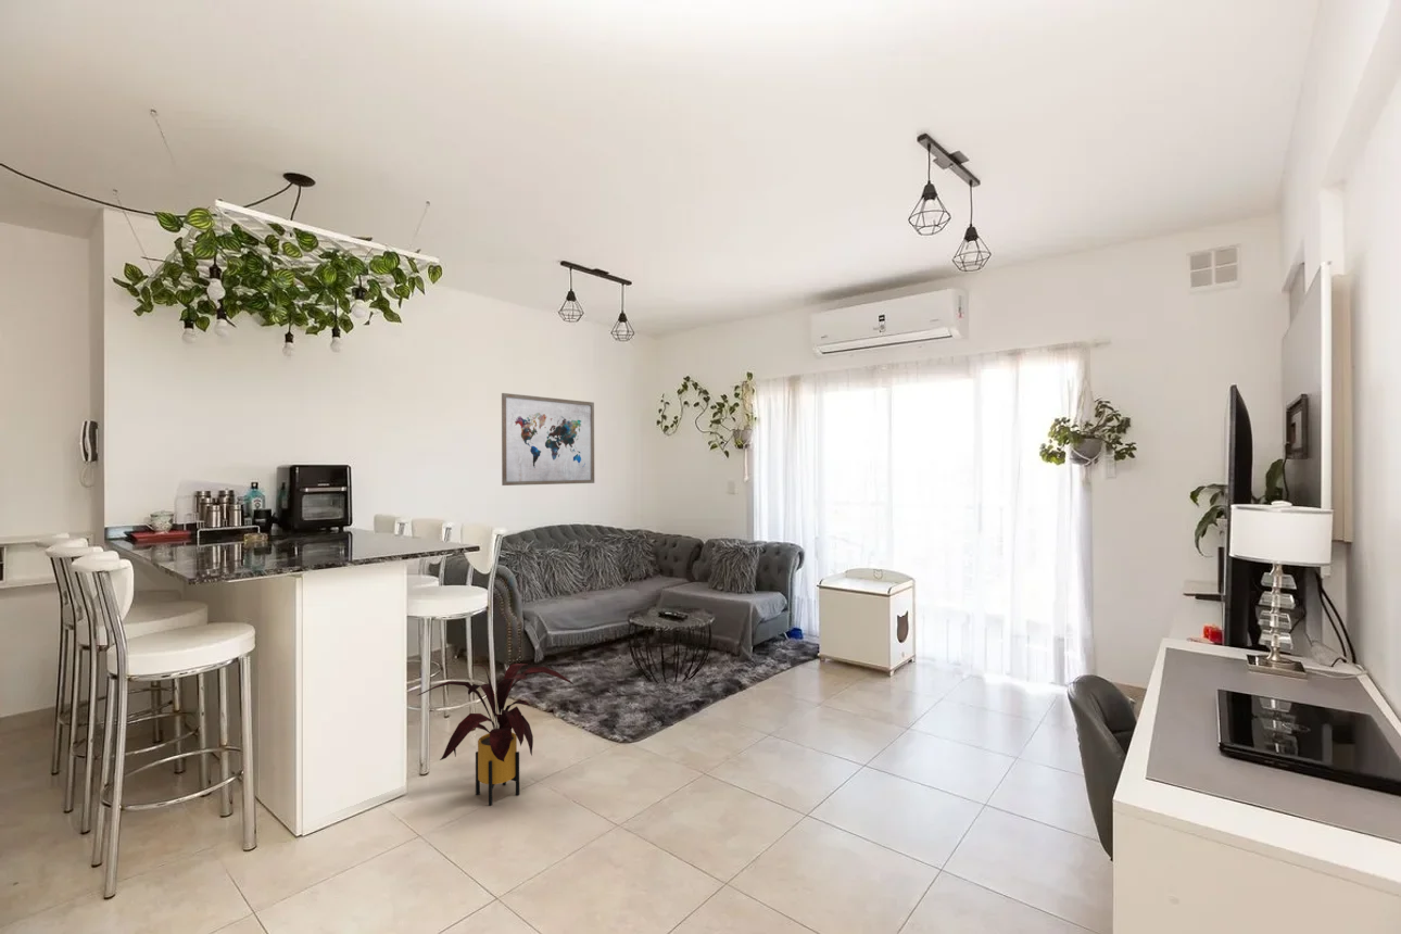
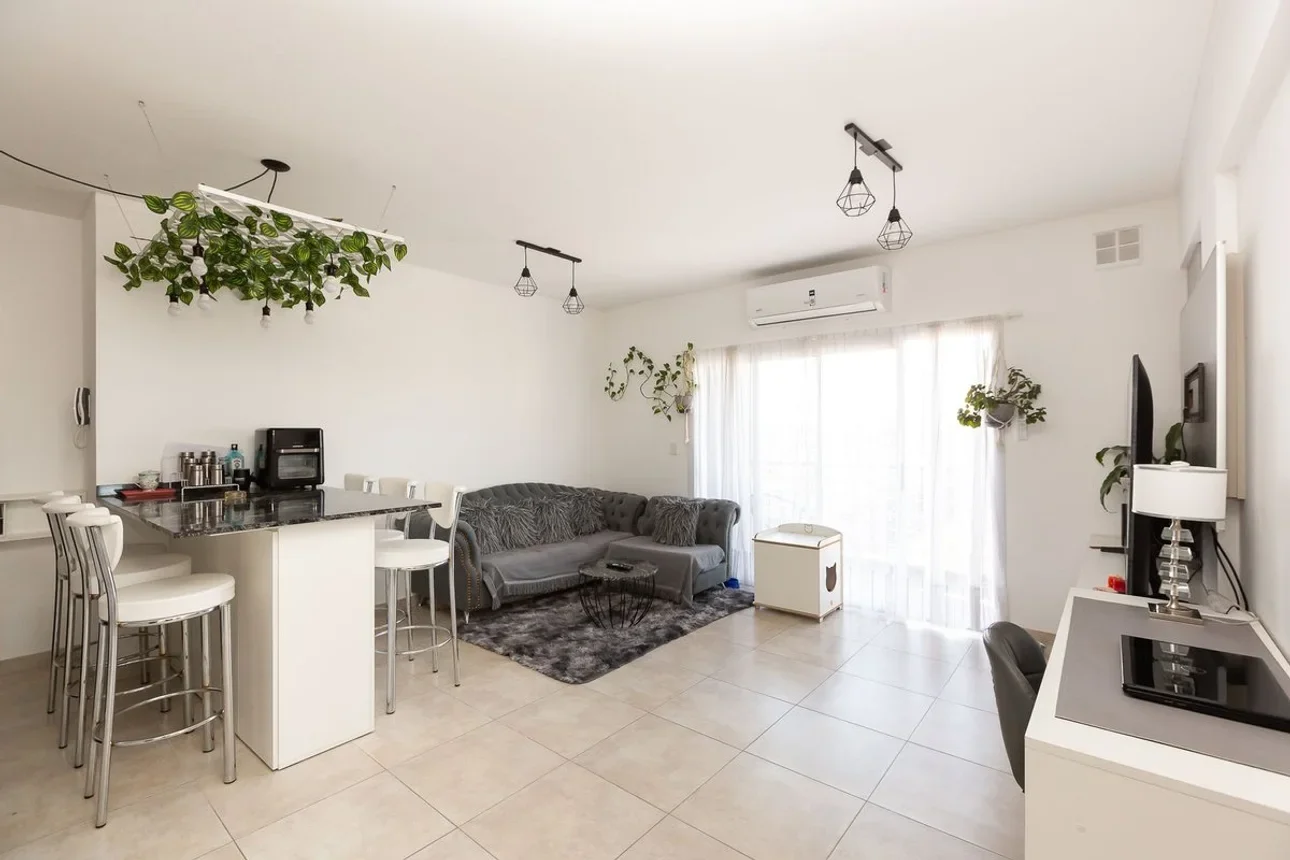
- wall art (551, 441)
- house plant (504, 727)
